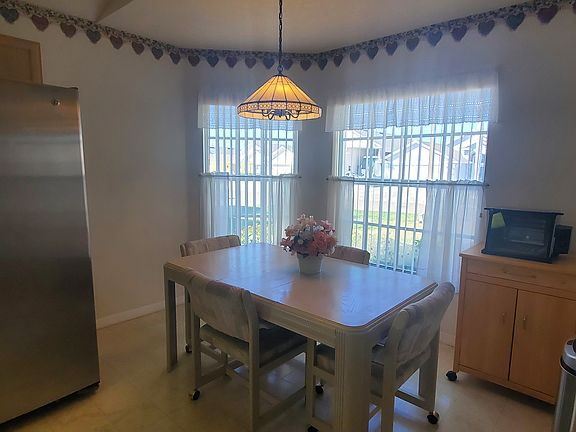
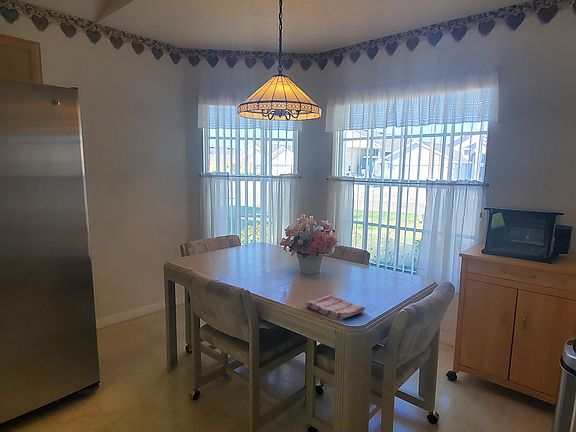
+ dish towel (334, 305)
